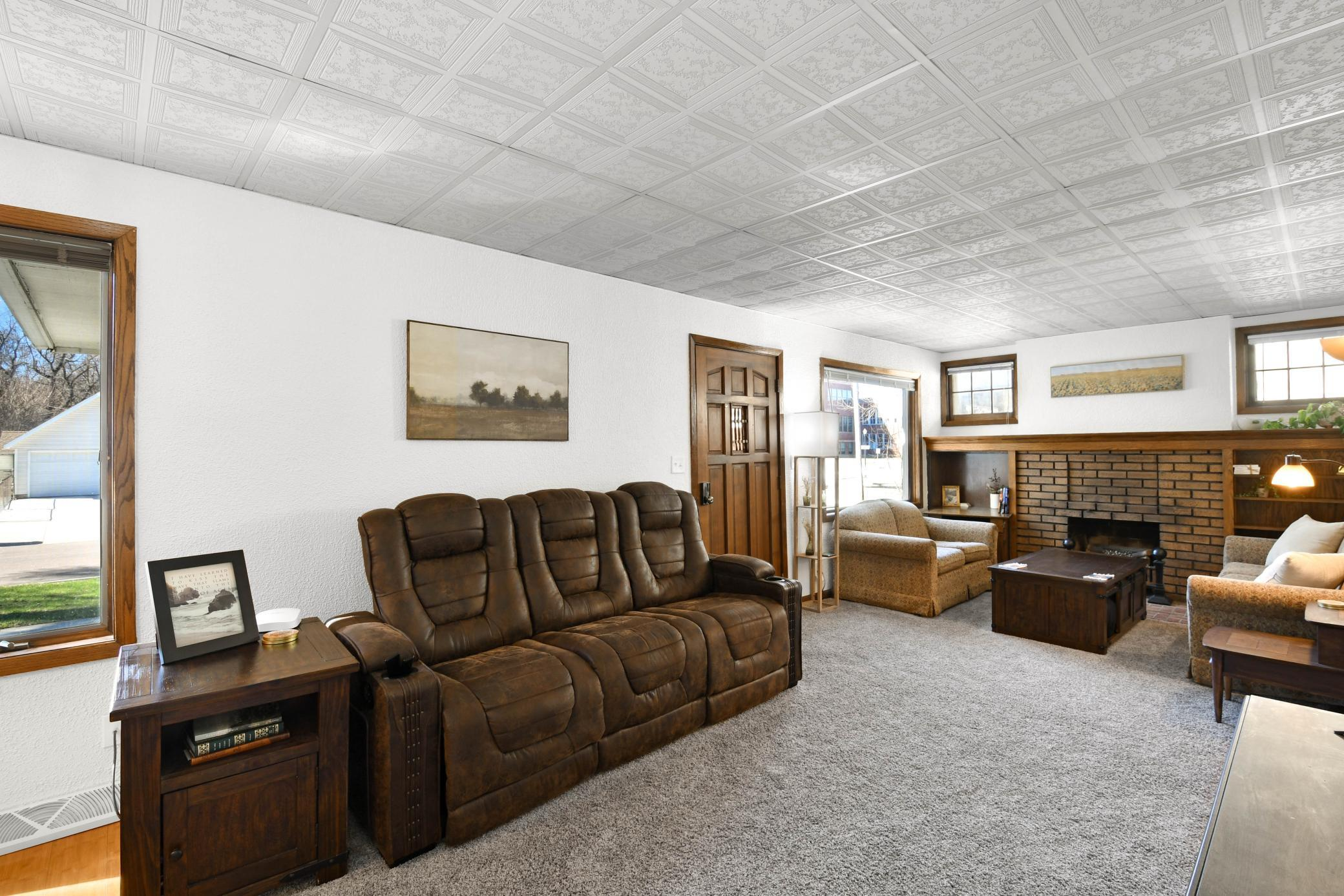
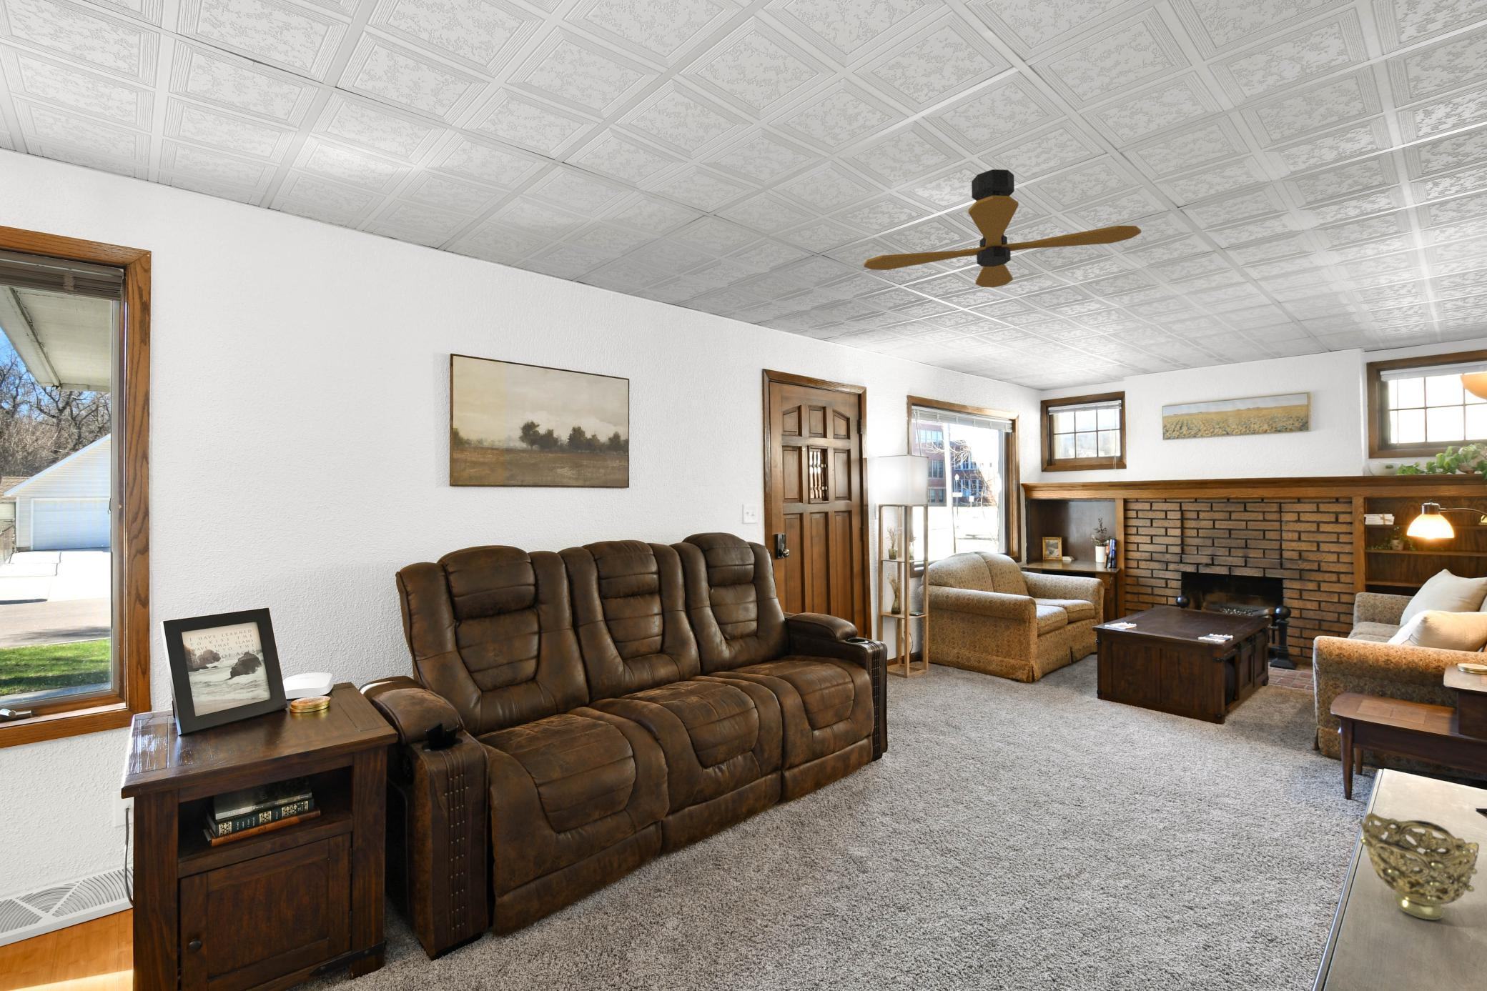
+ decorative bowl (1417, 870)
+ ceiling fan (994, 219)
